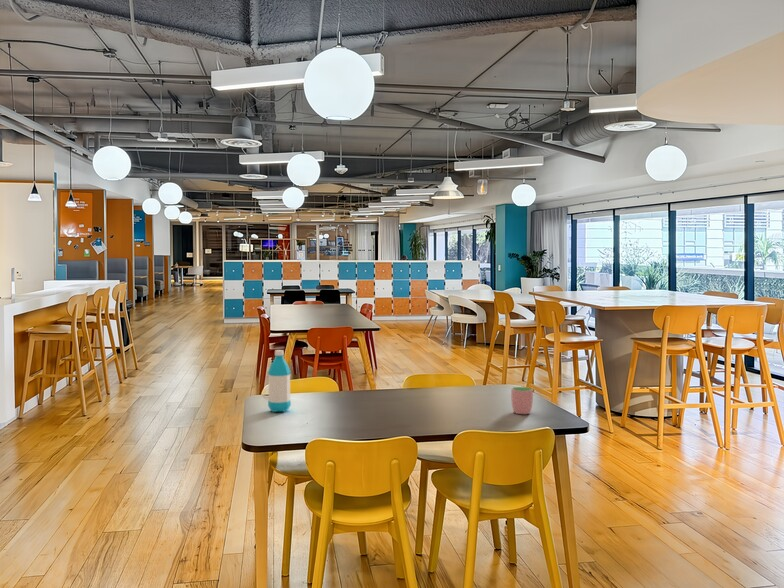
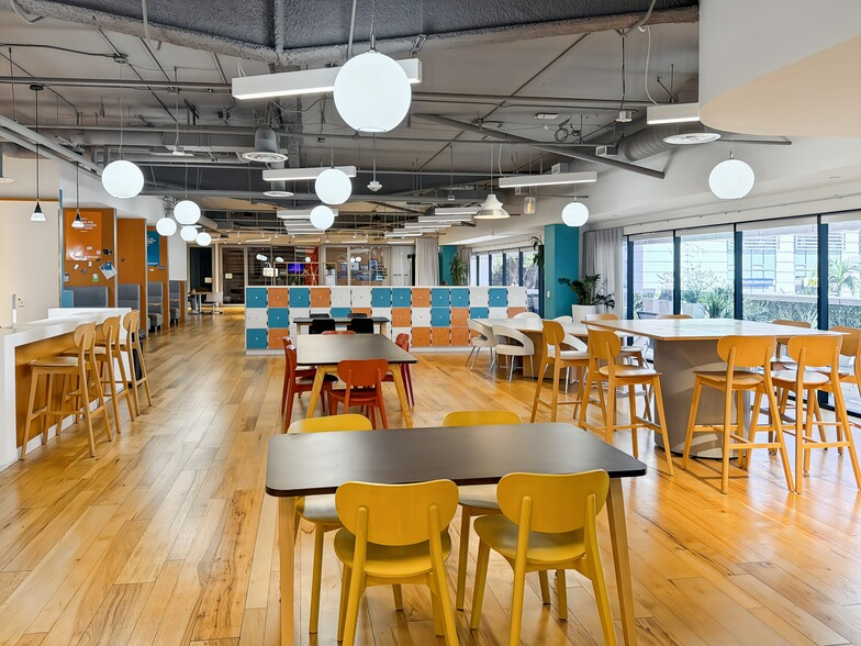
- cup (520, 399)
- water bottle (279, 380)
